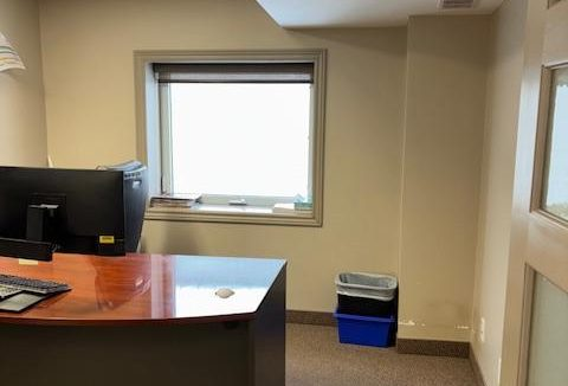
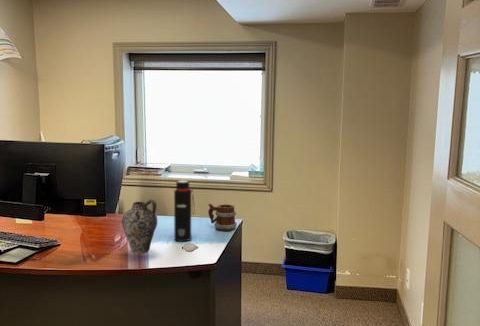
+ water bottle (184, 210)
+ mug (222, 216)
+ ceramic jug (138, 228)
